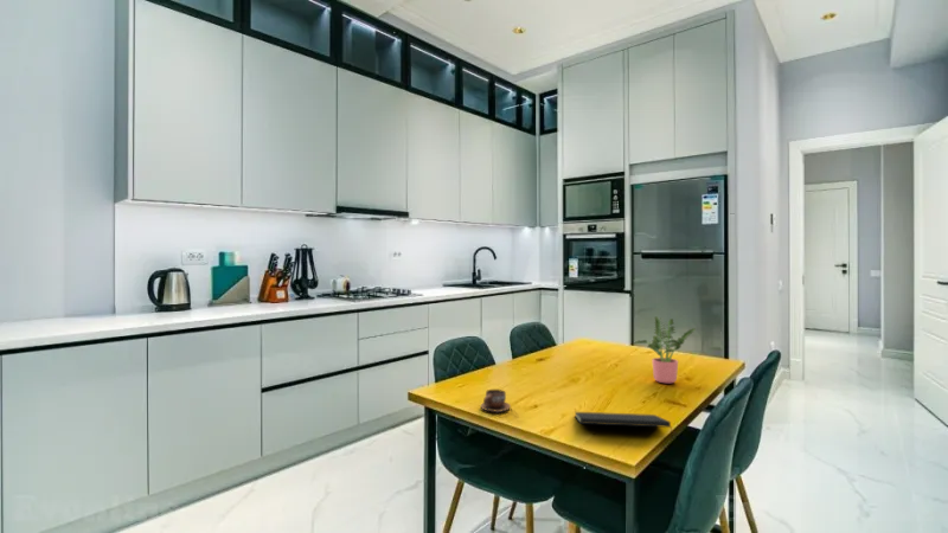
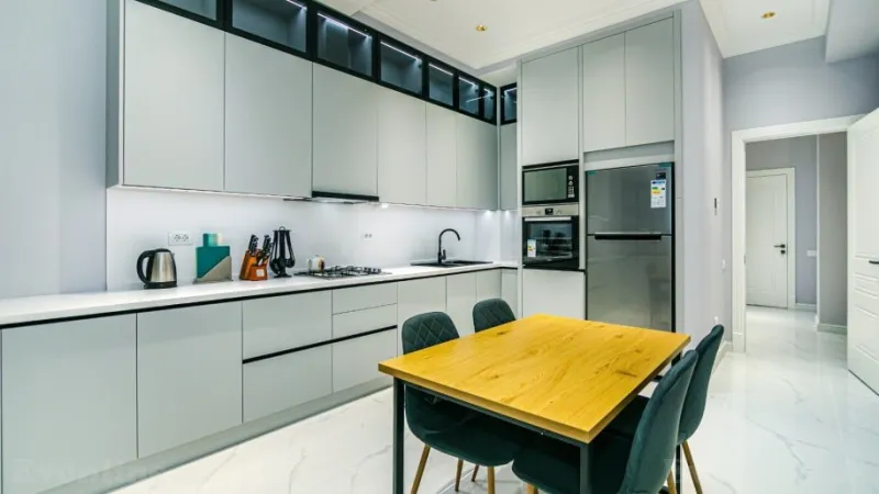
- cup (494, 399)
- potted plant (661, 347)
- notepad (619, 418)
